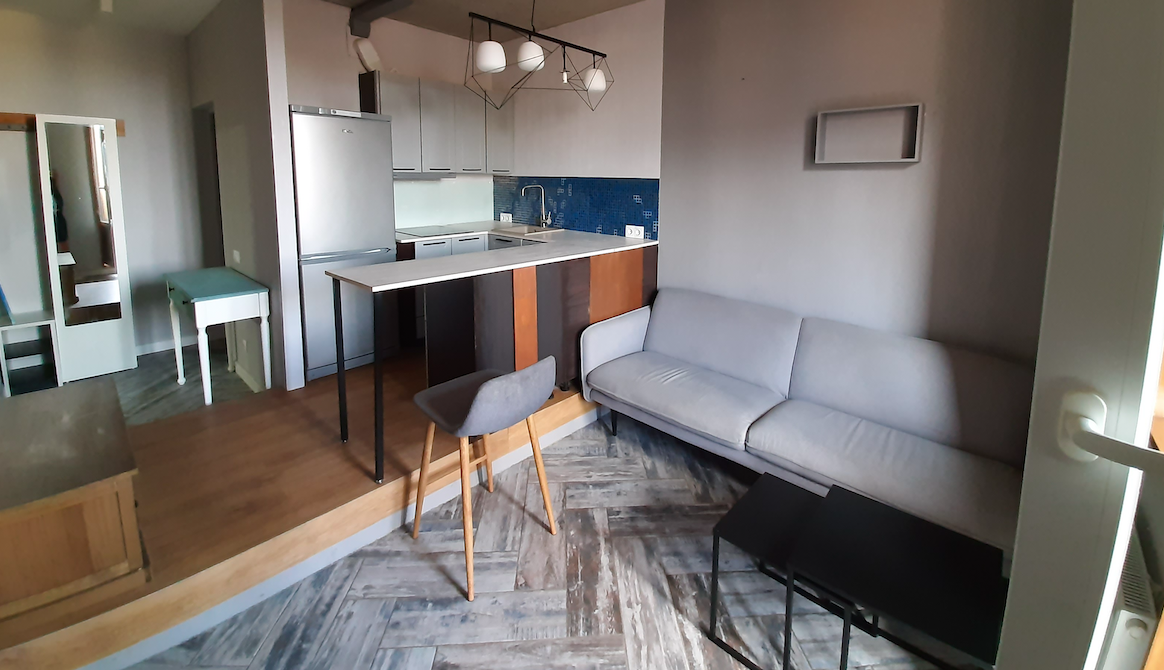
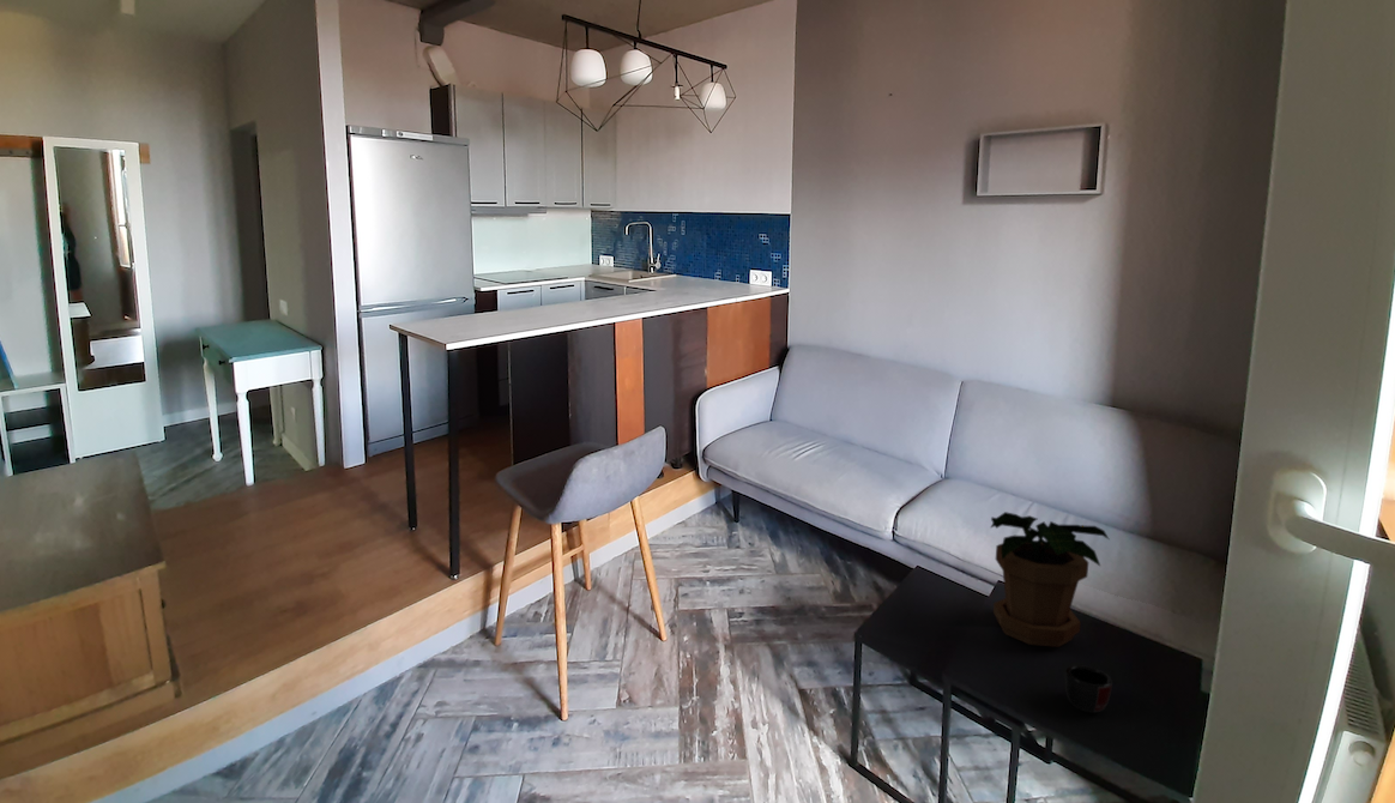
+ mug (1091, 688)
+ potted plant (1038, 569)
